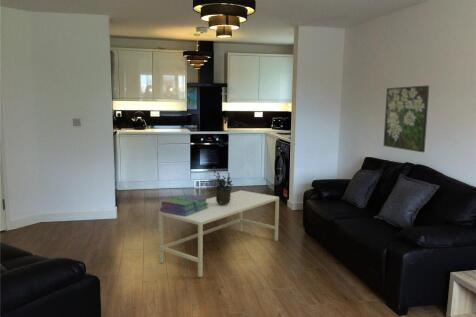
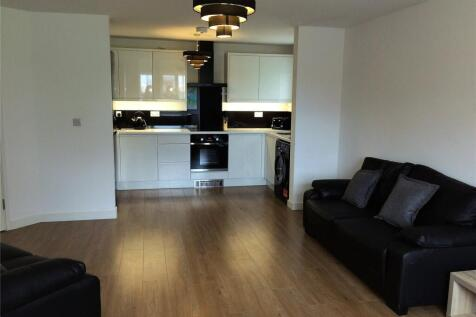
- potted plant (223, 186)
- coffee table (223, 227)
- stack of books (184, 204)
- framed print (404, 118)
